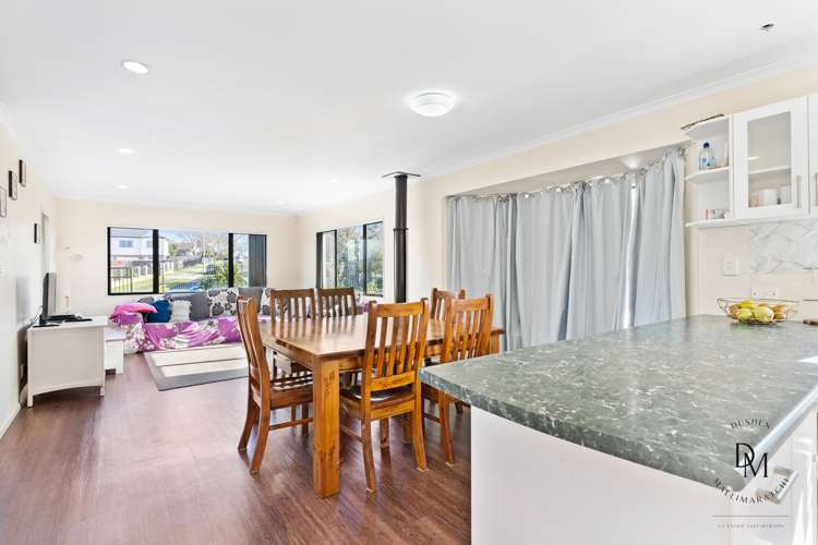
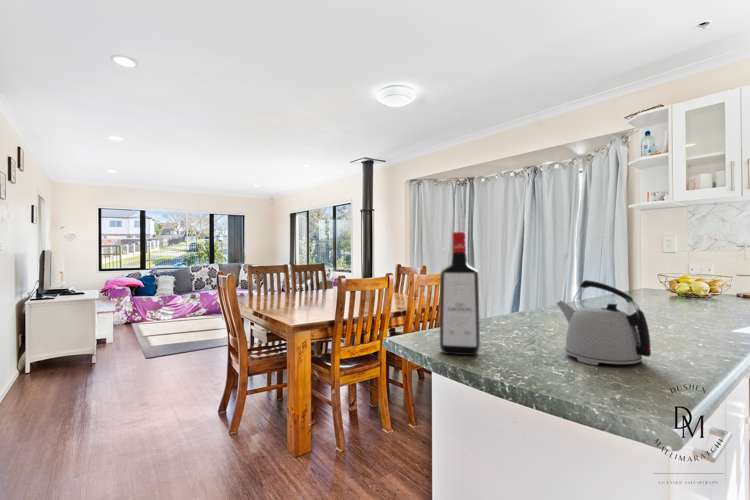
+ kettle (599, 318)
+ liquor bottle (459, 292)
